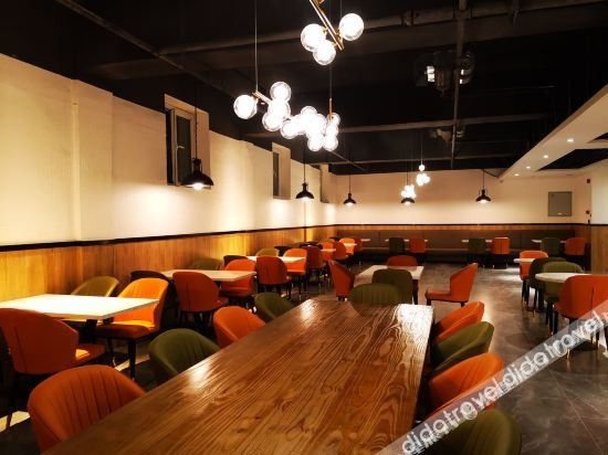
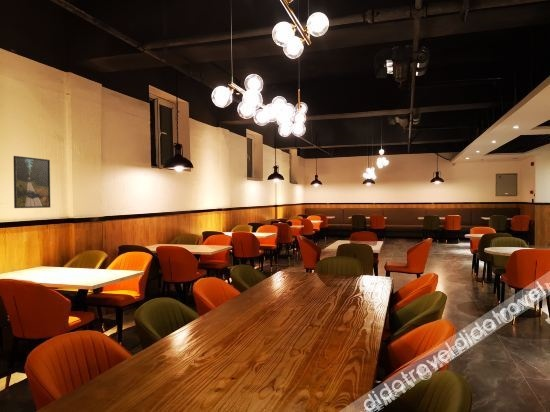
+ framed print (32, 182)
